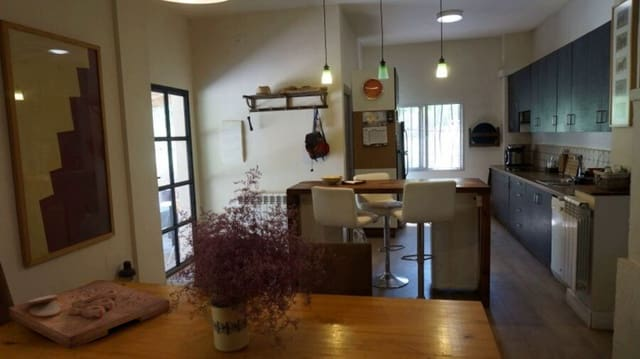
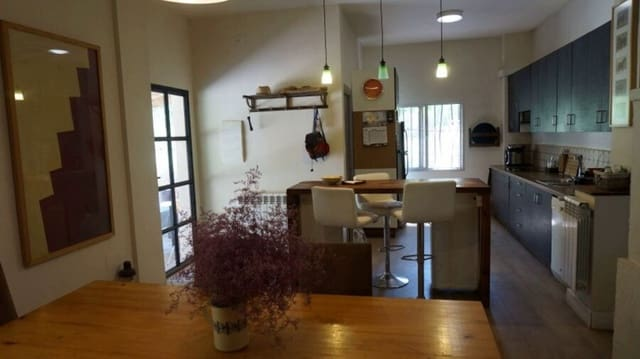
- cutting board (89, 301)
